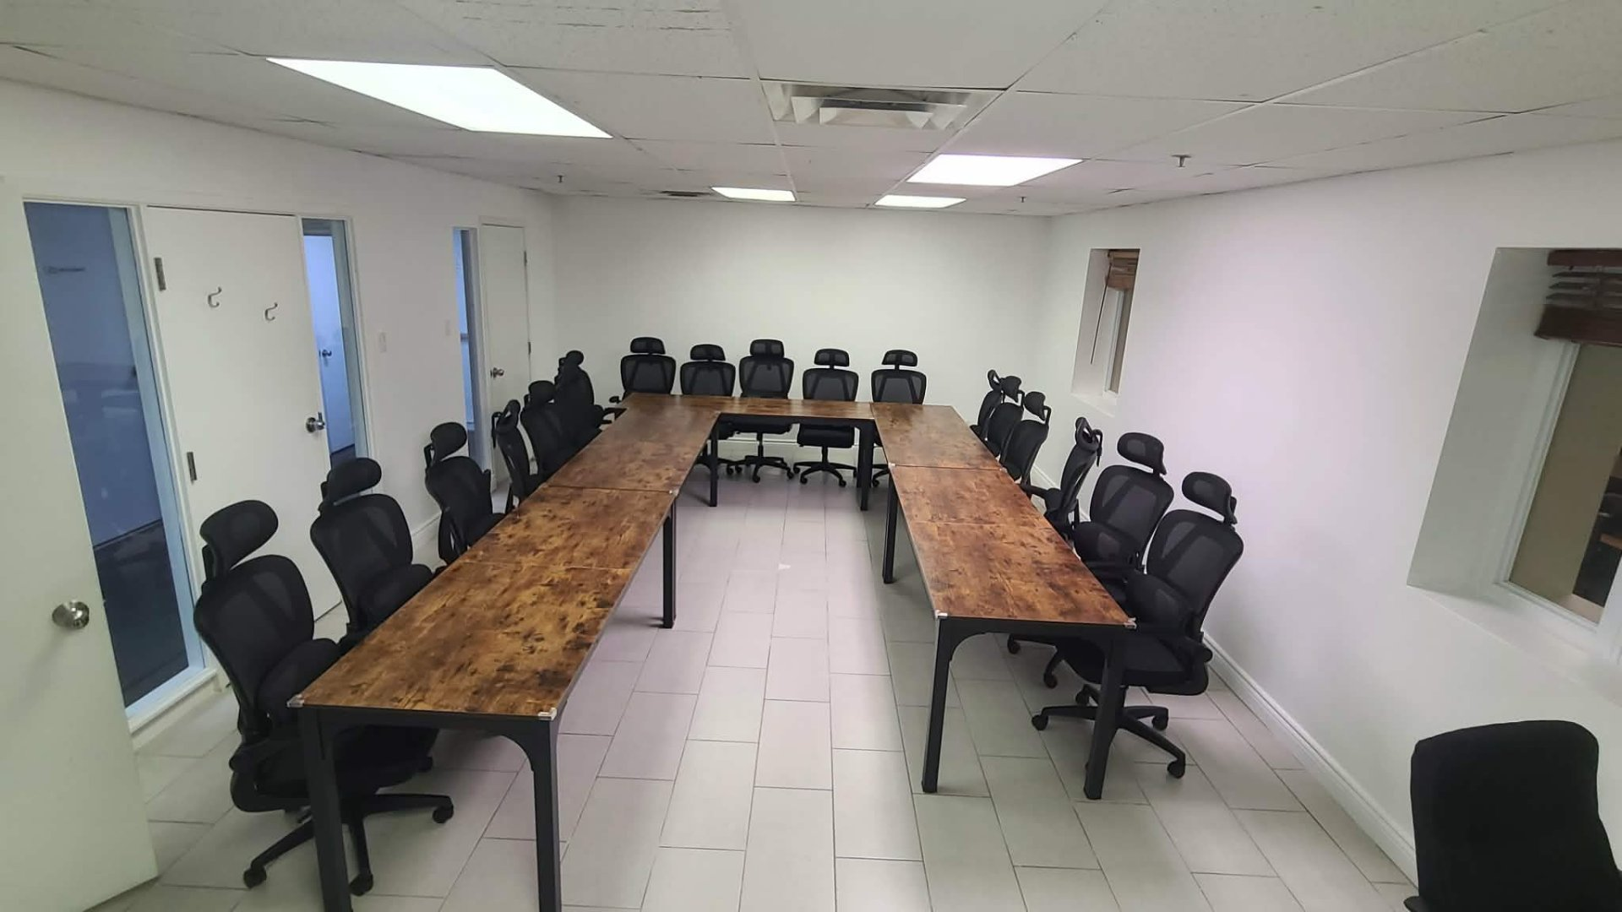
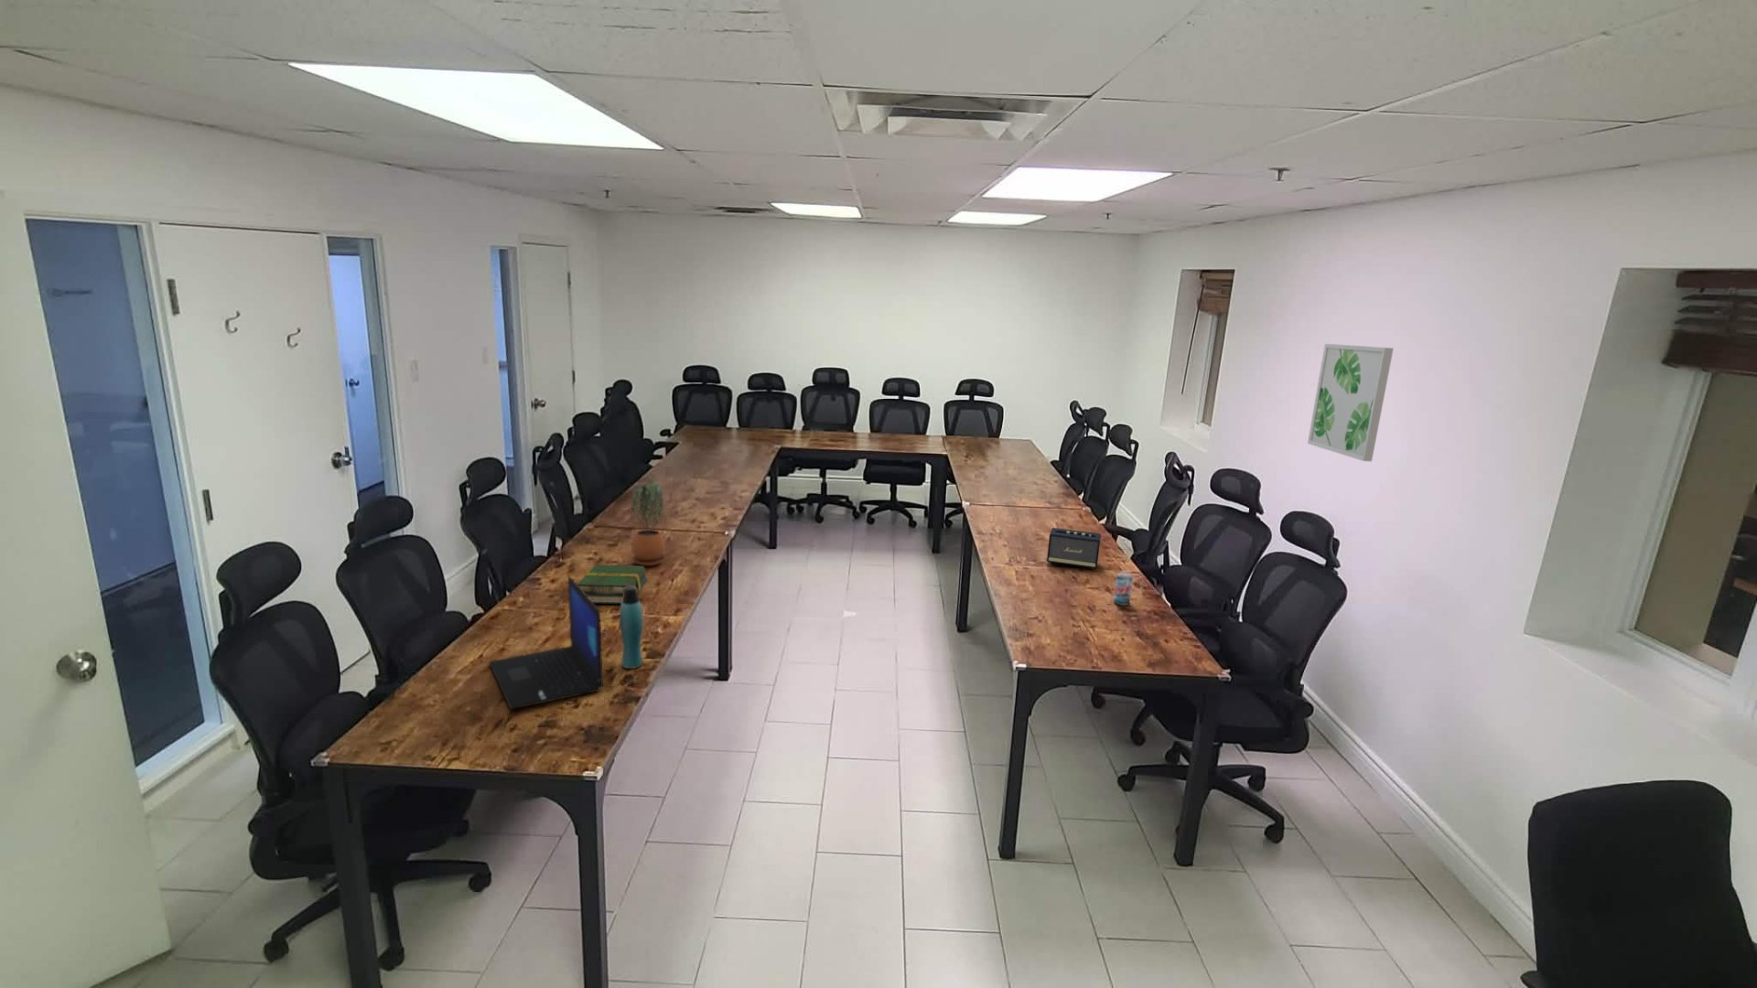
+ speaker (1074, 548)
+ laptop (544, 650)
+ potted plant (650, 522)
+ book (612, 583)
+ bottle (630, 626)
+ wall art (1347, 399)
+ beer can (1122, 589)
